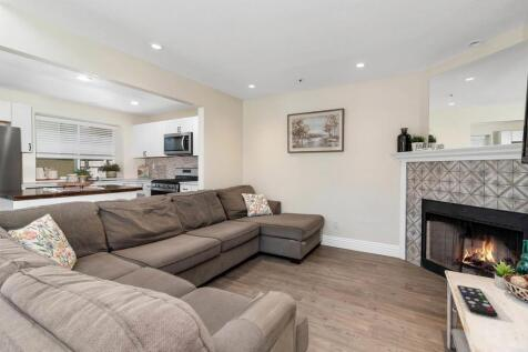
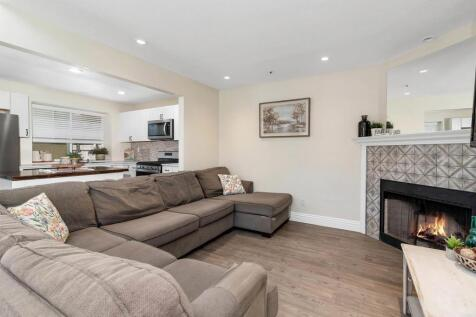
- remote control (475, 299)
